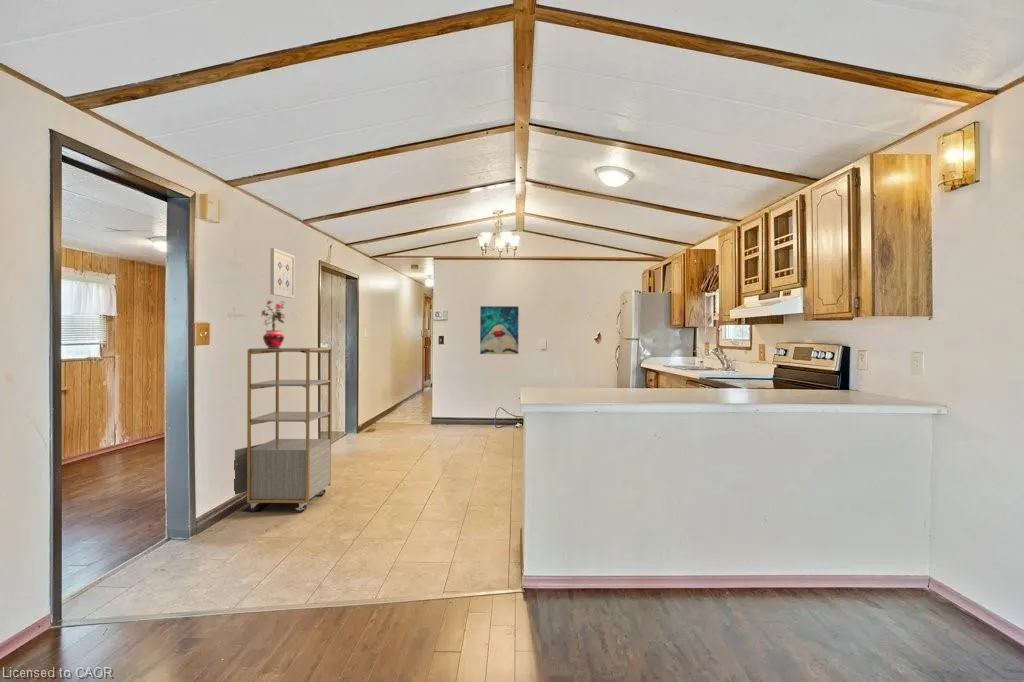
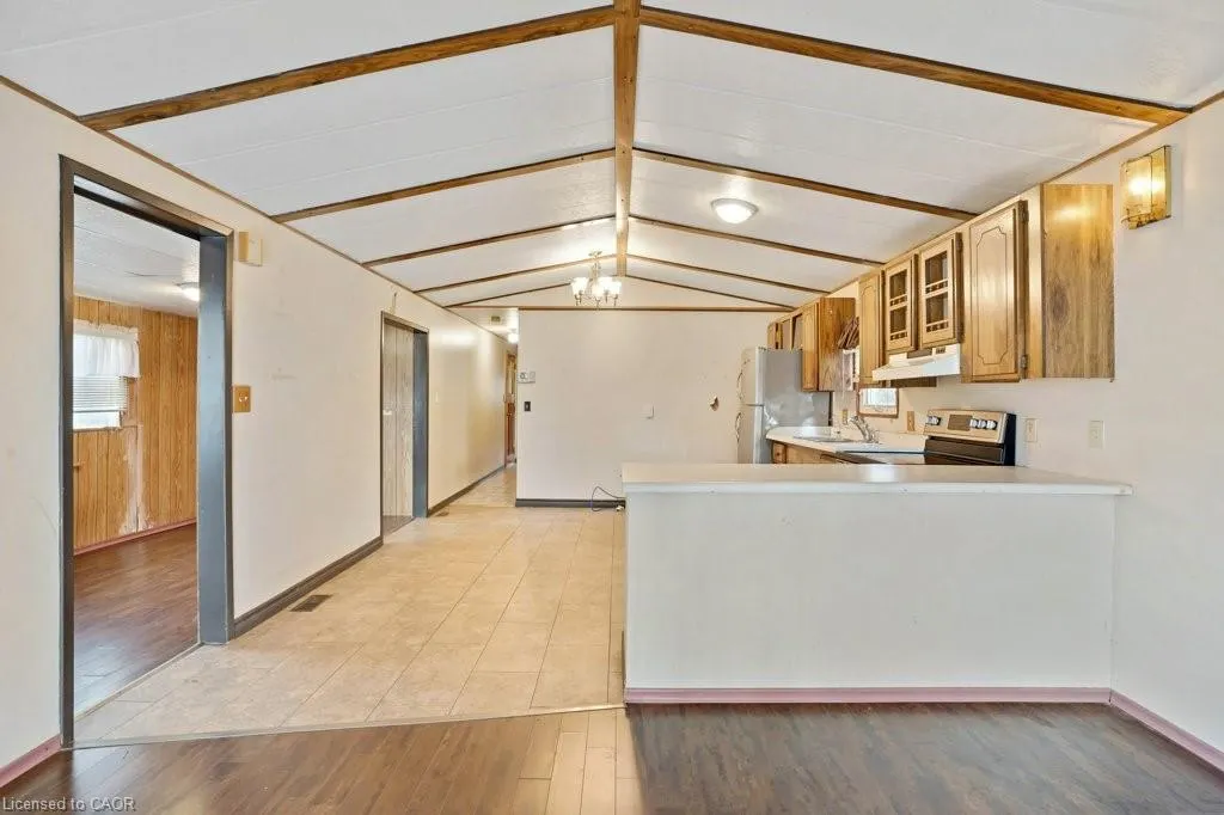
- wall art (499, 330)
- shelving unit (278, 425)
- wall art (283, 274)
- potted plant (273, 323)
